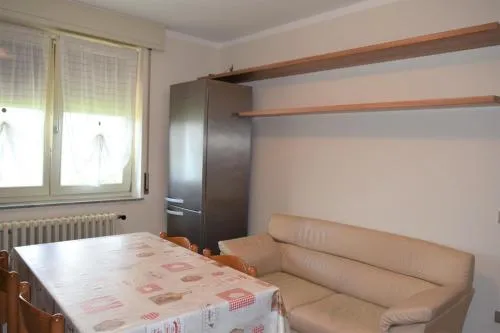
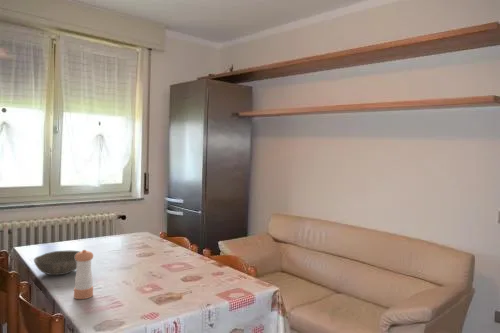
+ pepper shaker (83, 272)
+ bowl (60, 264)
